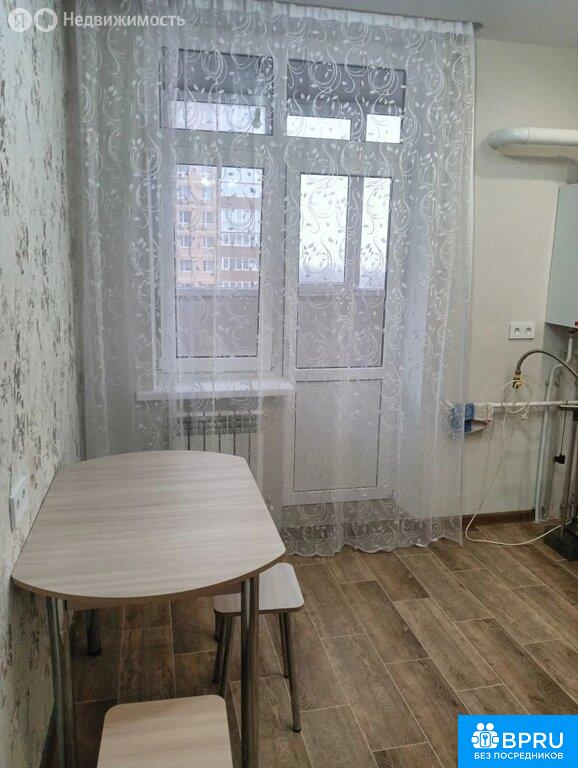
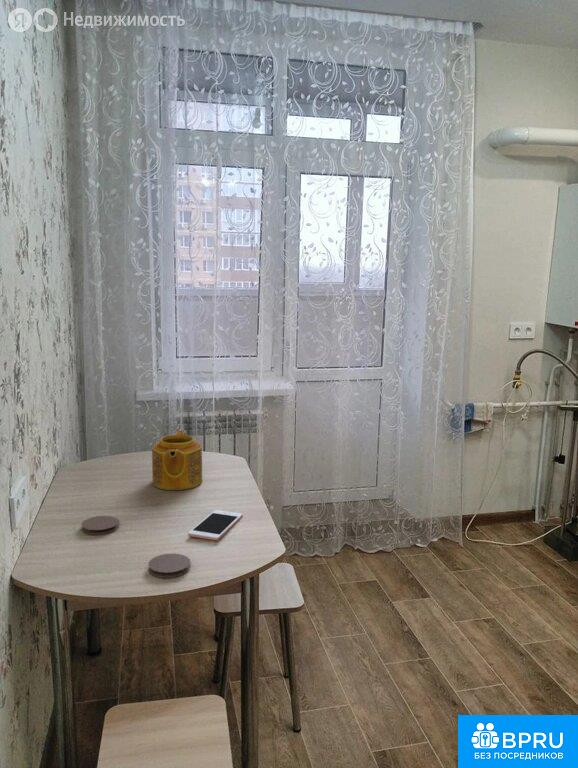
+ coaster (169, 565)
+ teapot (177, 460)
+ coaster (100, 524)
+ cell phone (216, 524)
